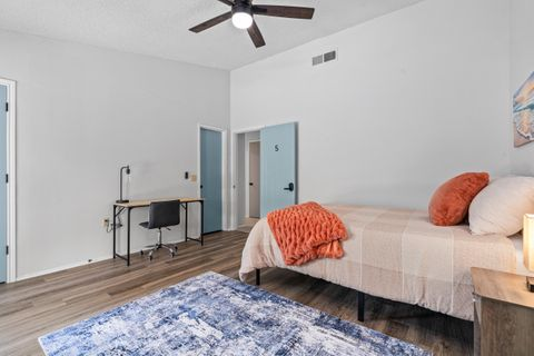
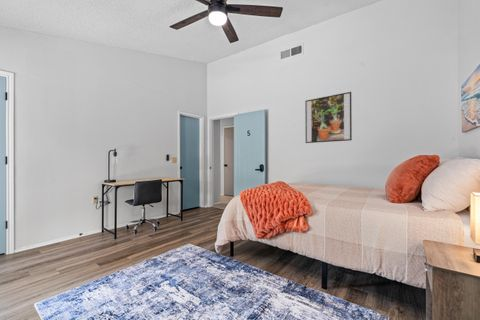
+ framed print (327, 119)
